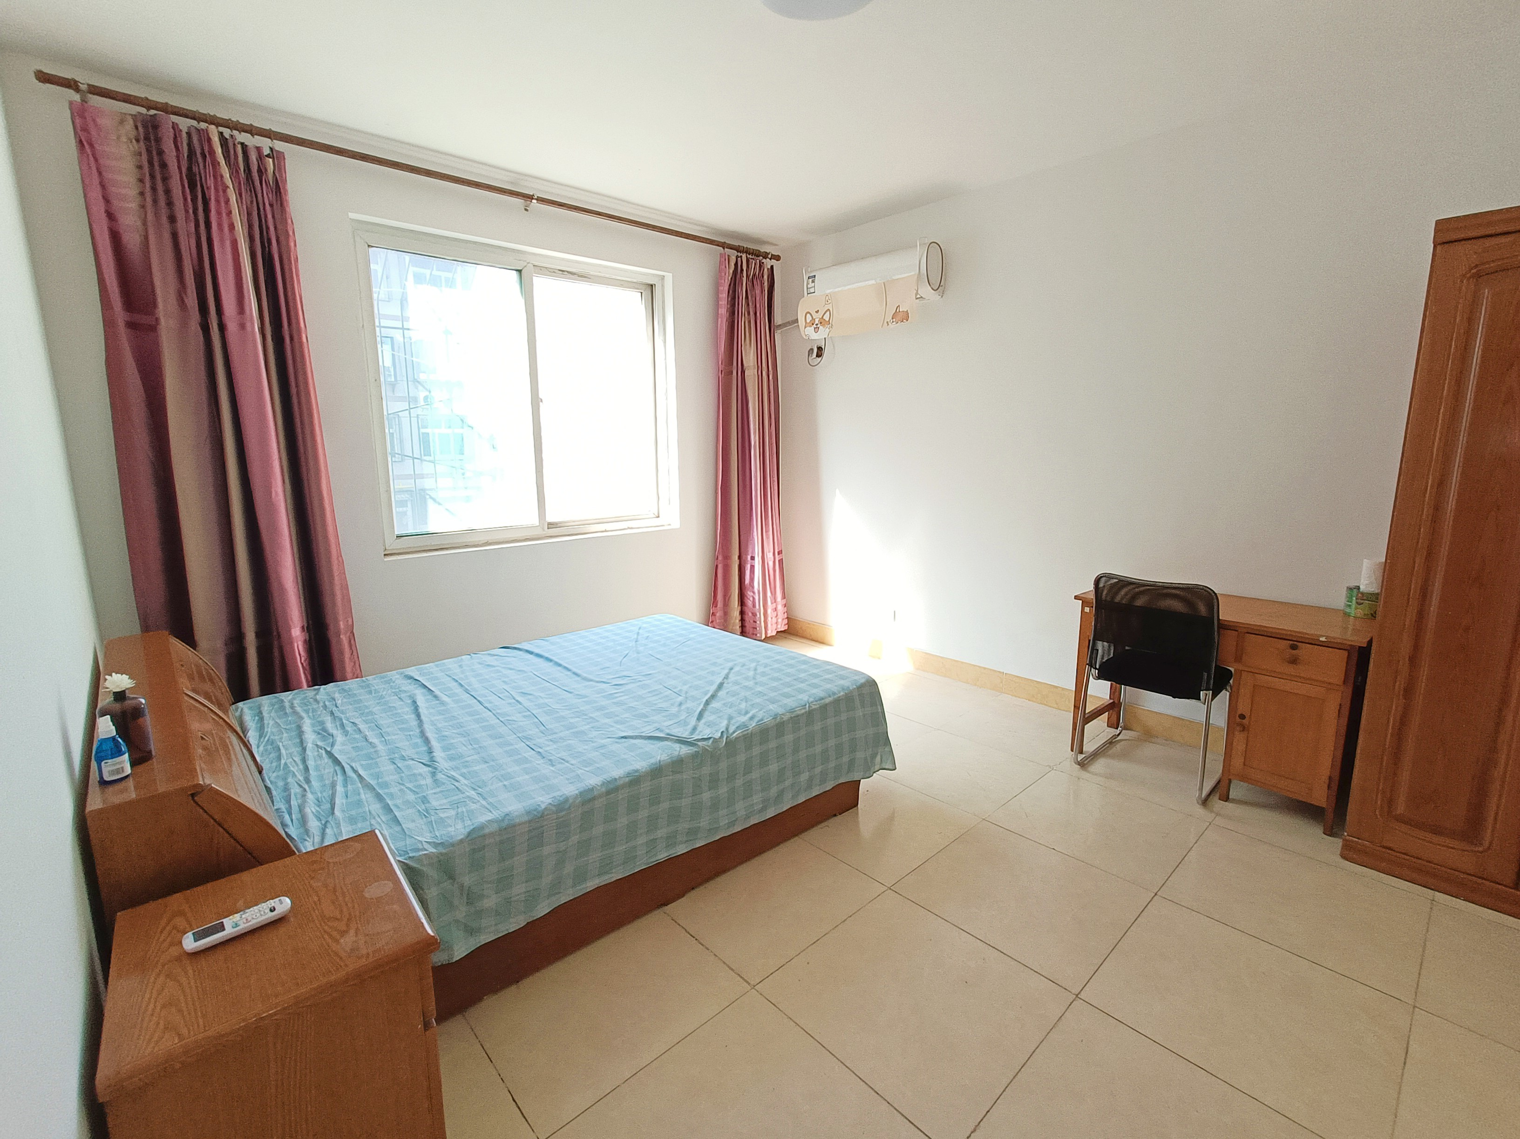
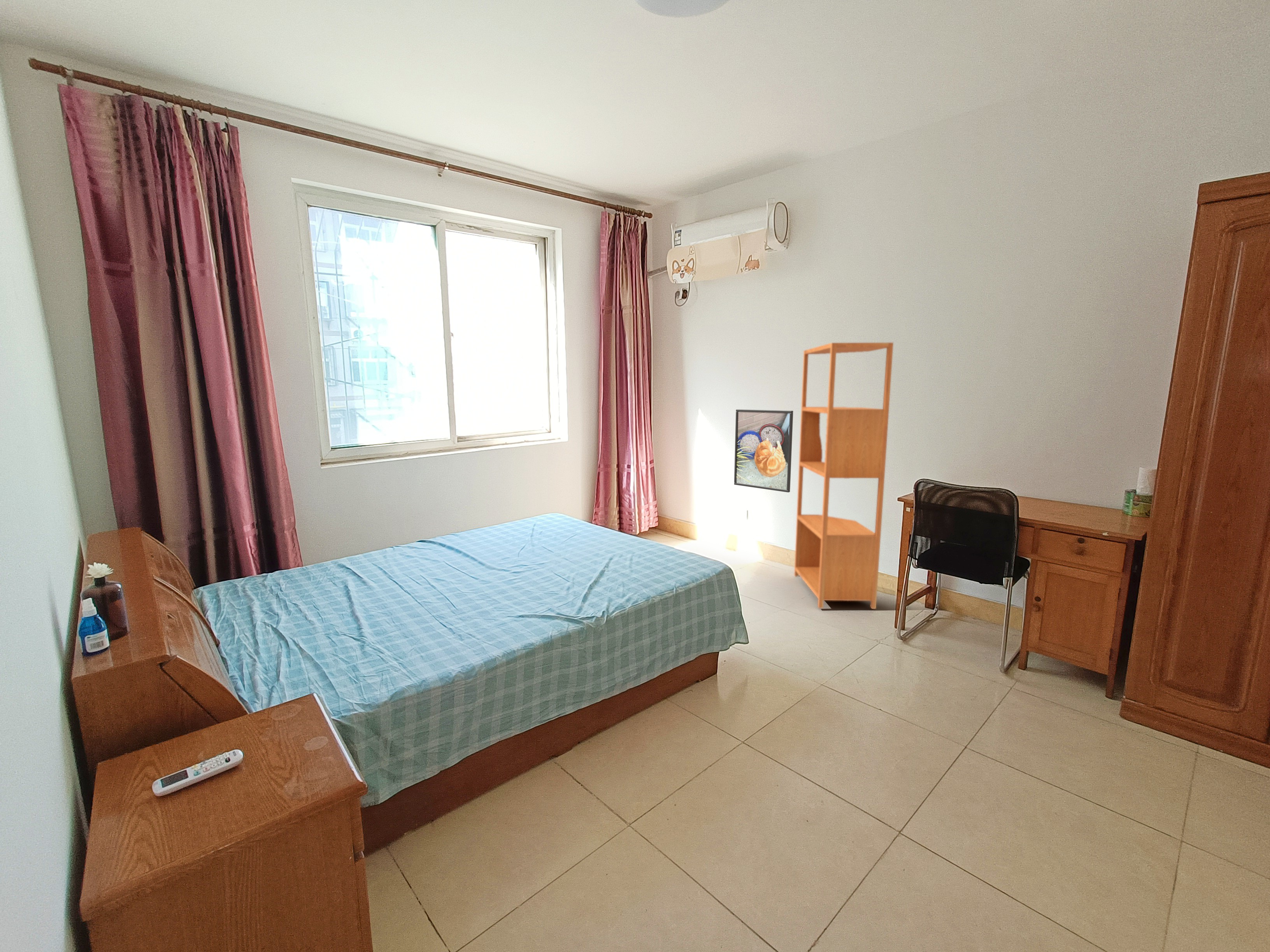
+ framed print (762, 450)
+ bookshelf (838, 473)
